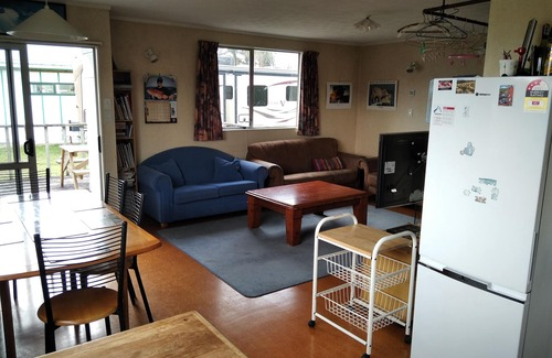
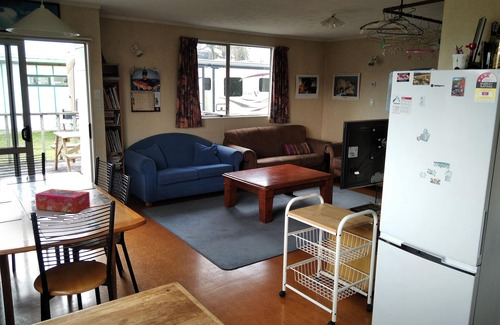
+ tissue box (63, 200)
